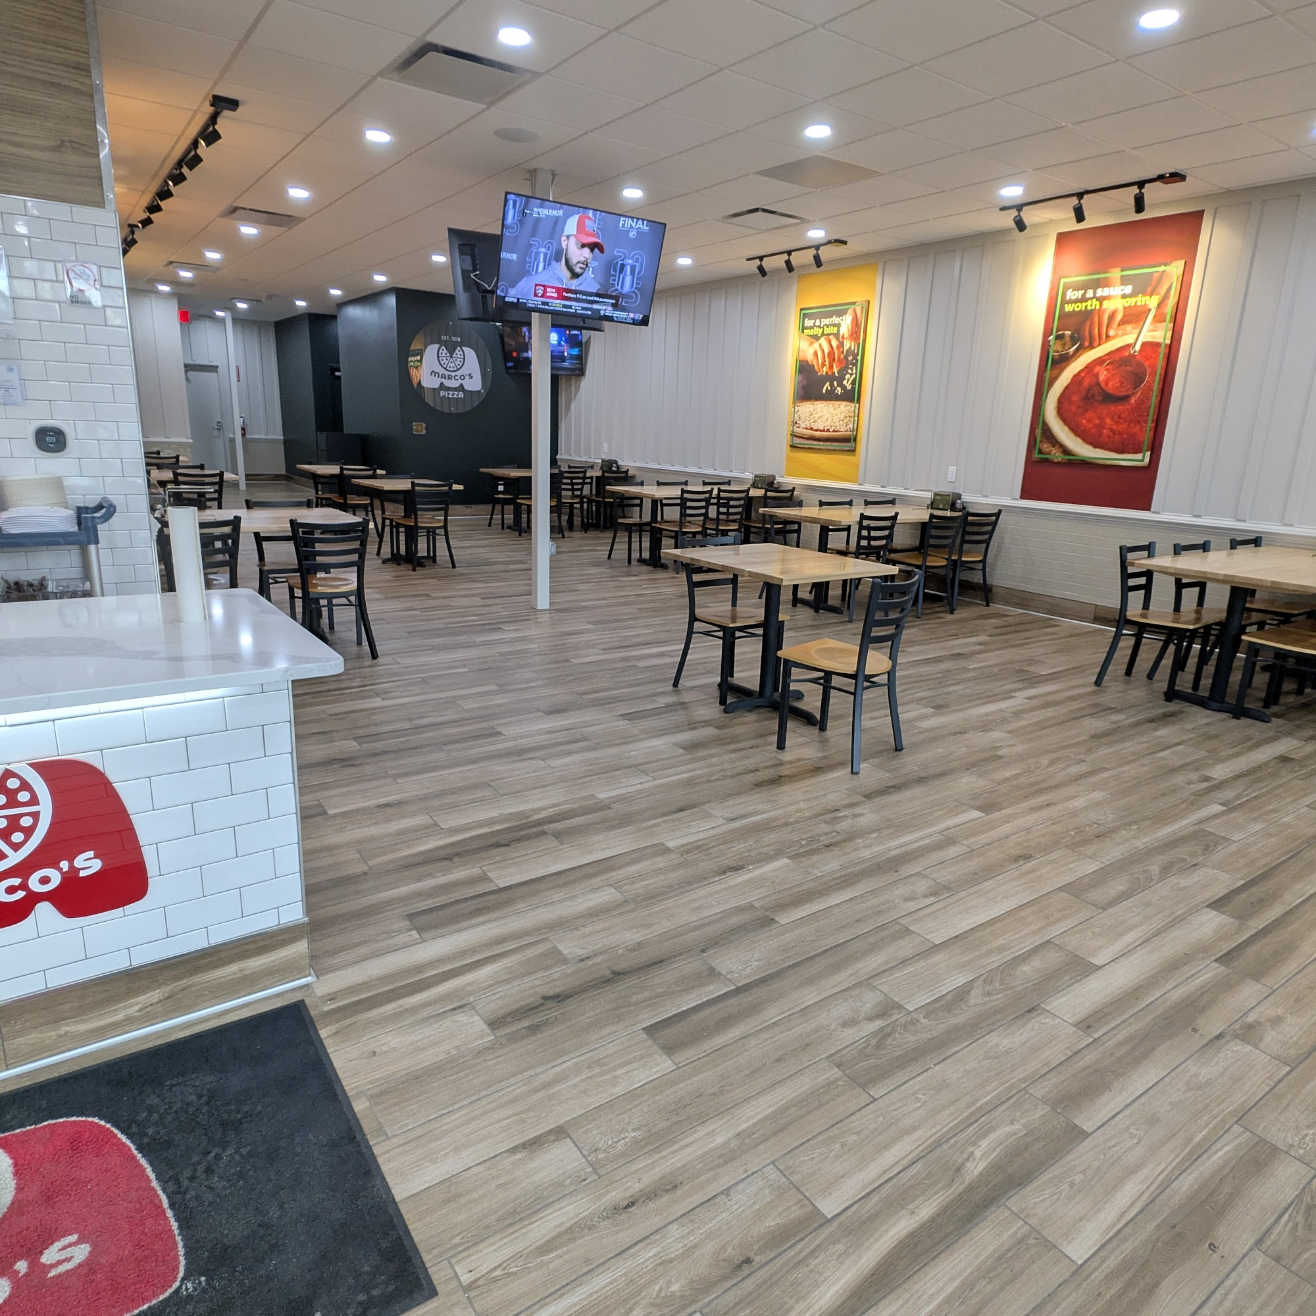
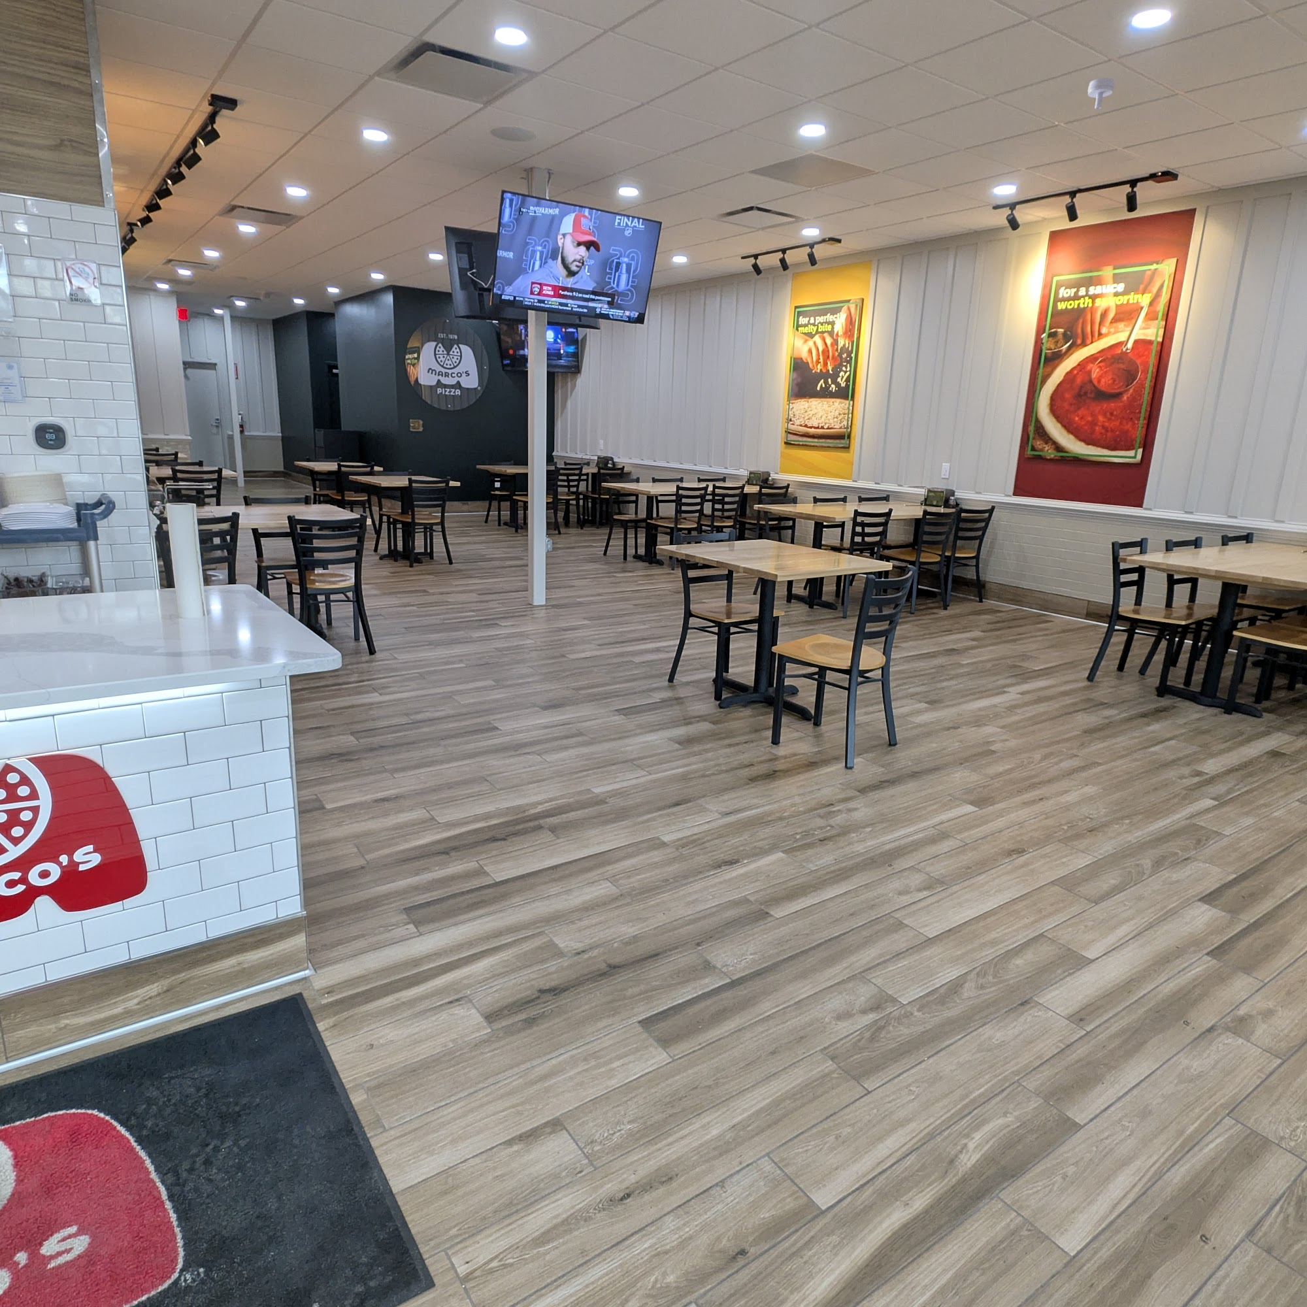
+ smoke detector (1100, 95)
